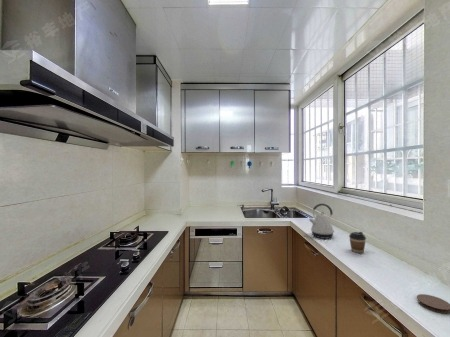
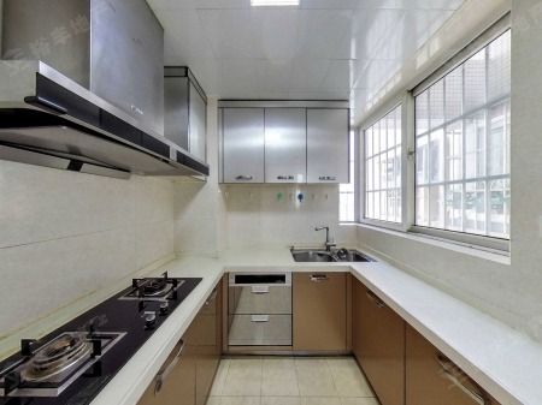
- kettle (321, 219)
- coaster (433, 303)
- coffee cup (357, 241)
